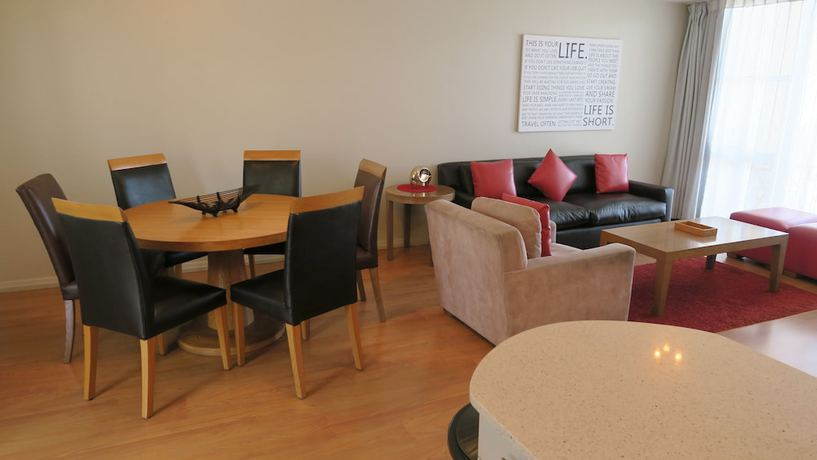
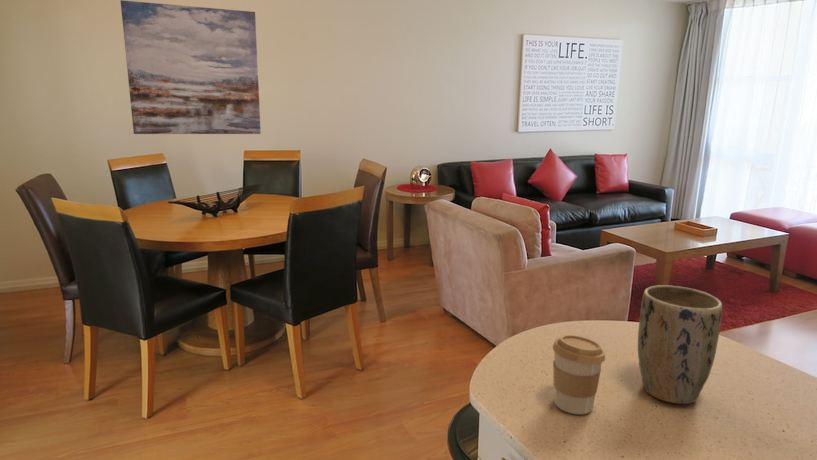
+ coffee cup (576, 372)
+ wall art (195, 71)
+ plant pot (675, 344)
